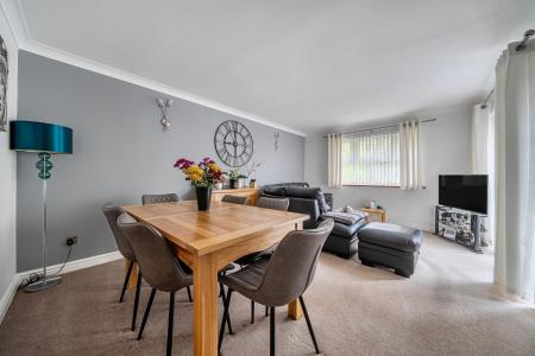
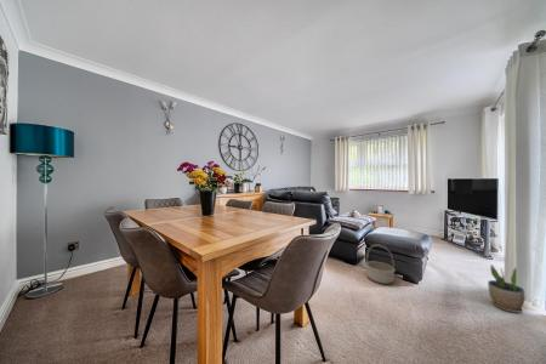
+ potted plant (505, 284)
+ basket (379, 262)
